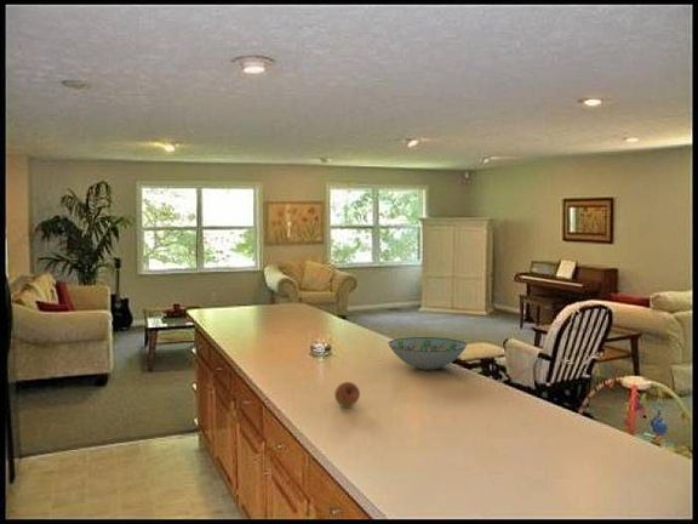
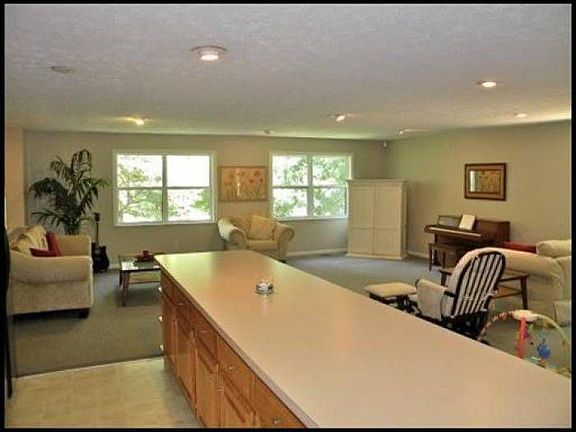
- fruit (347, 393)
- decorative bowl (427, 355)
